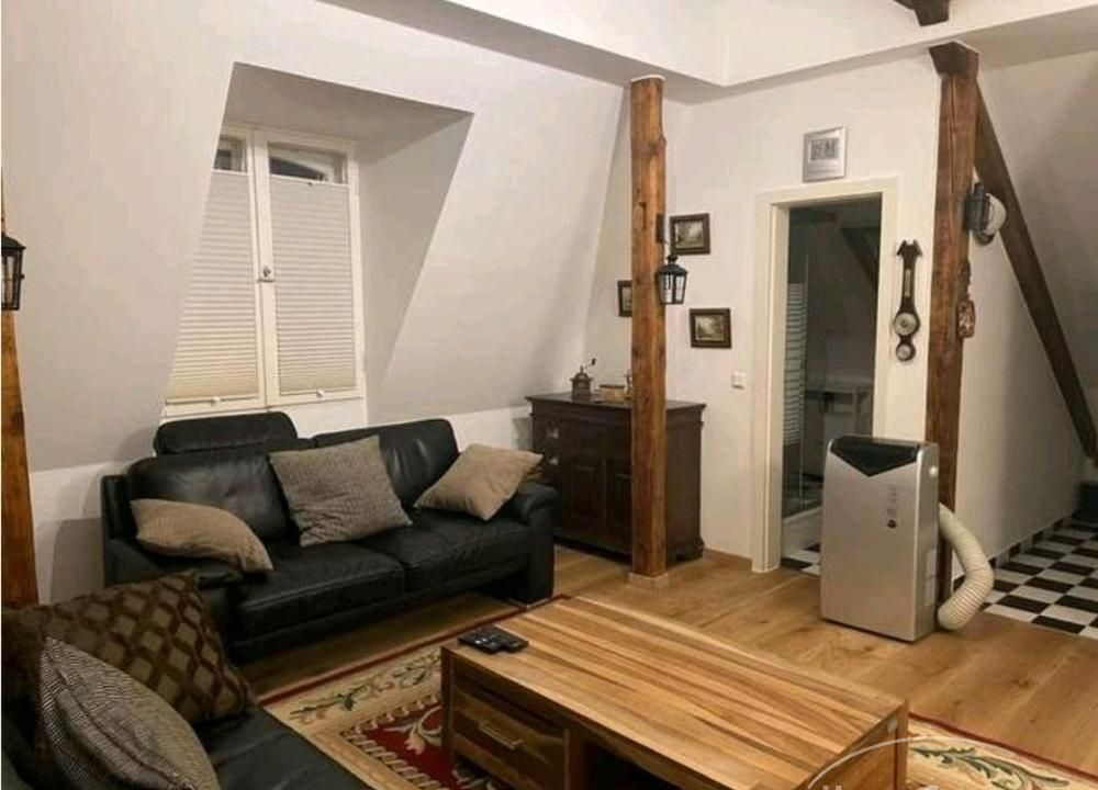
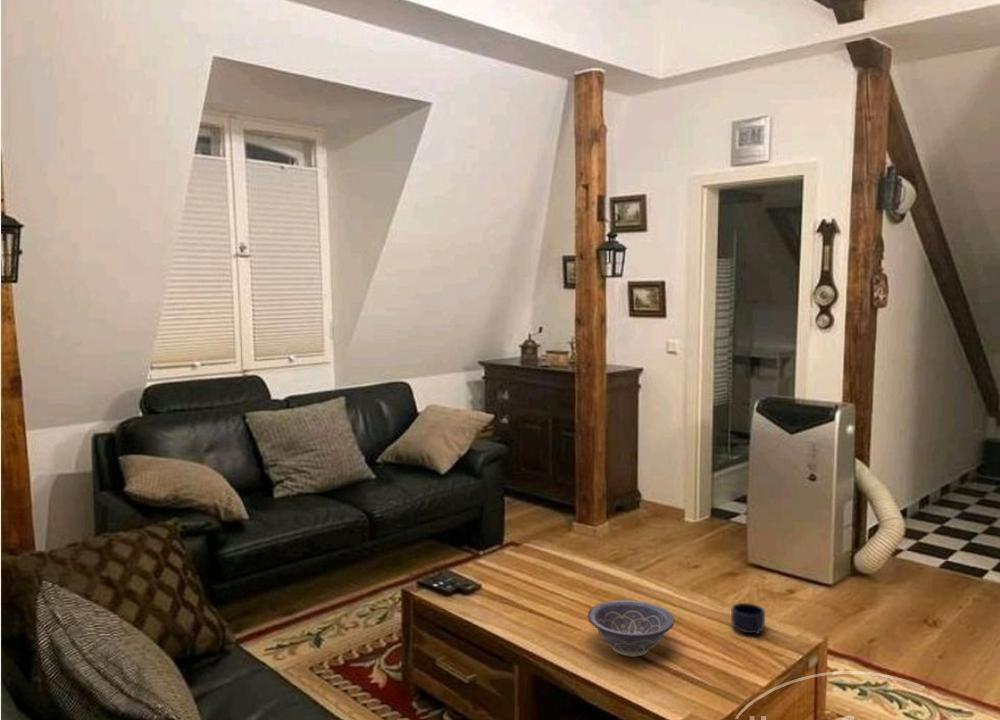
+ mug (749, 621)
+ decorative bowl (630, 632)
